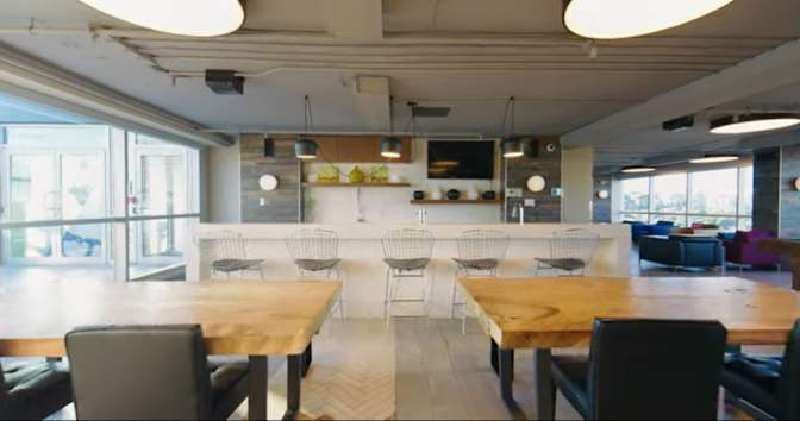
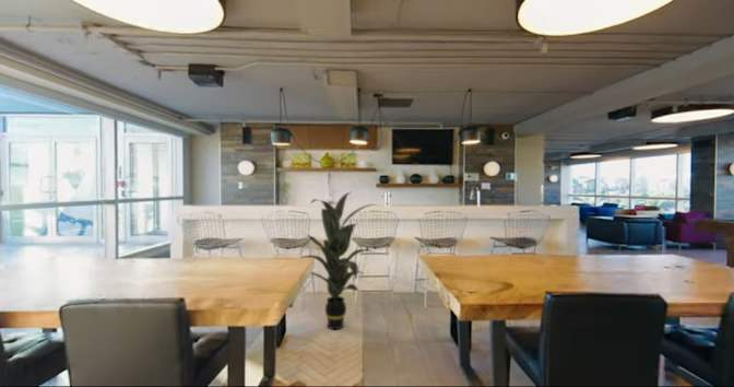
+ indoor plant (341, 259)
